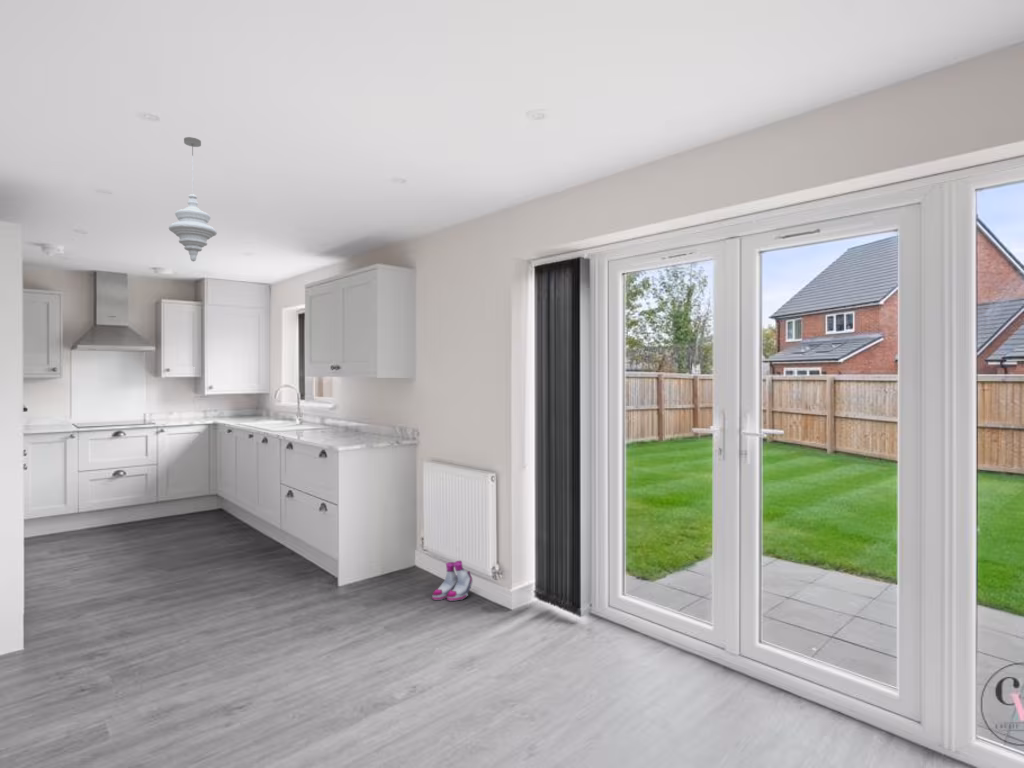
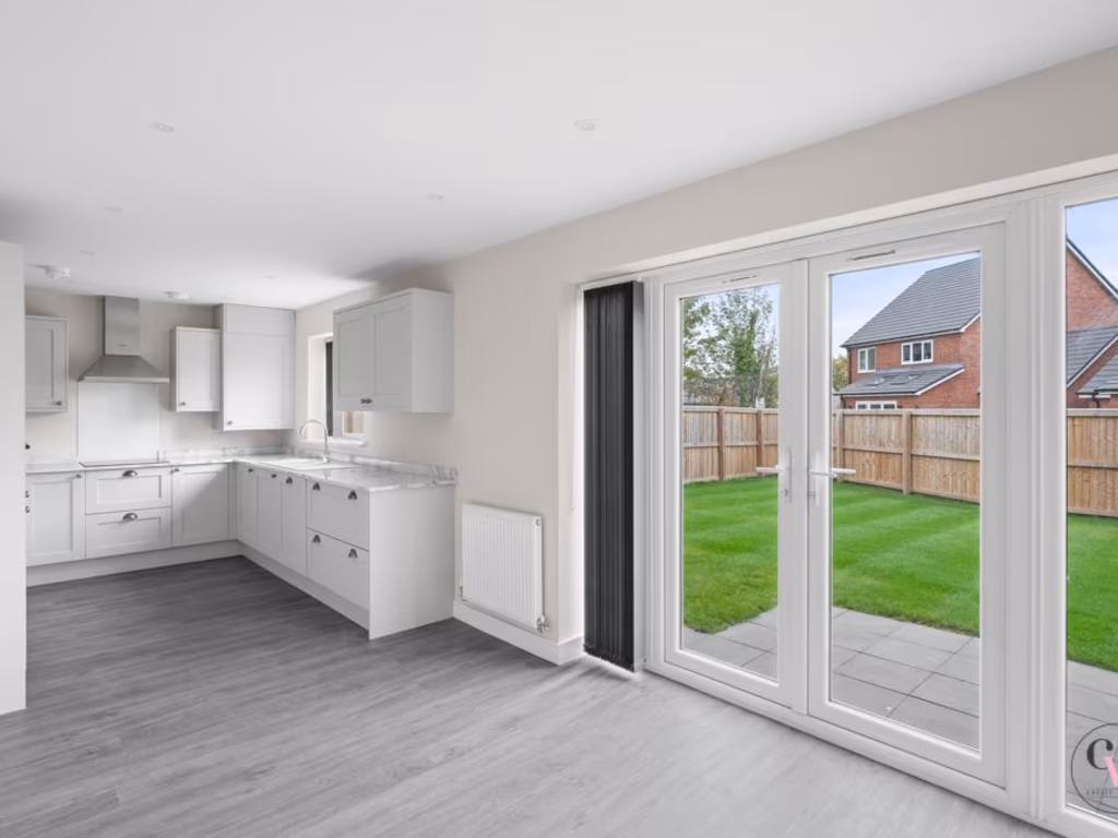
- boots (452, 578)
- pendant light (192, 200)
